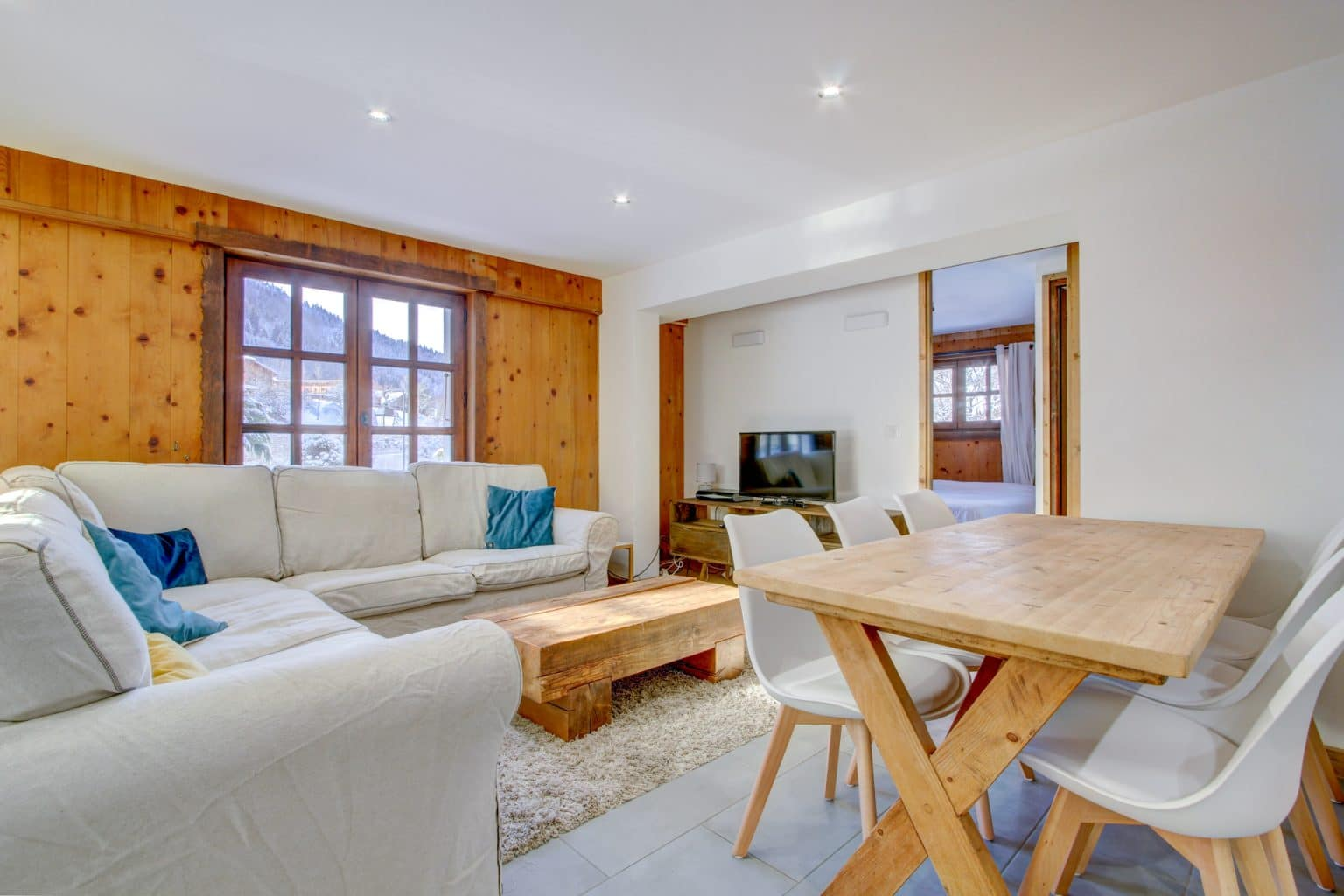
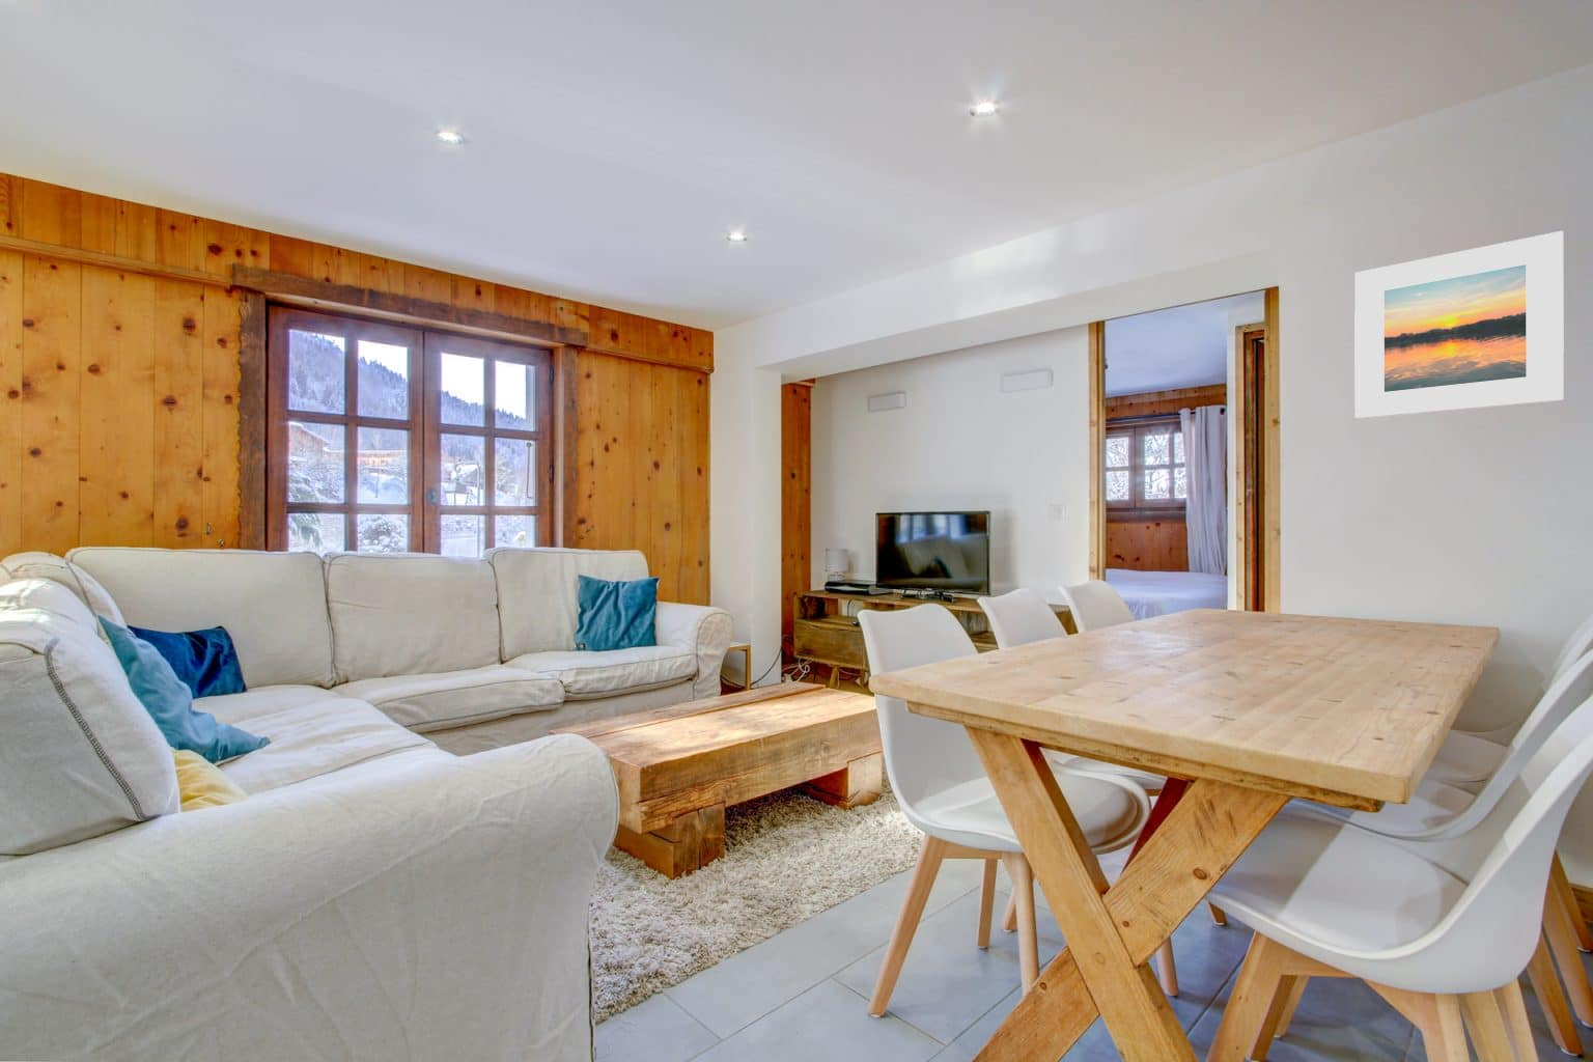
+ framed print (1451, 331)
